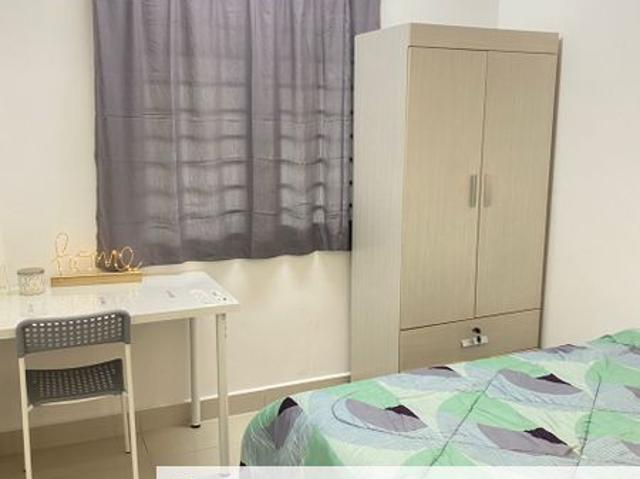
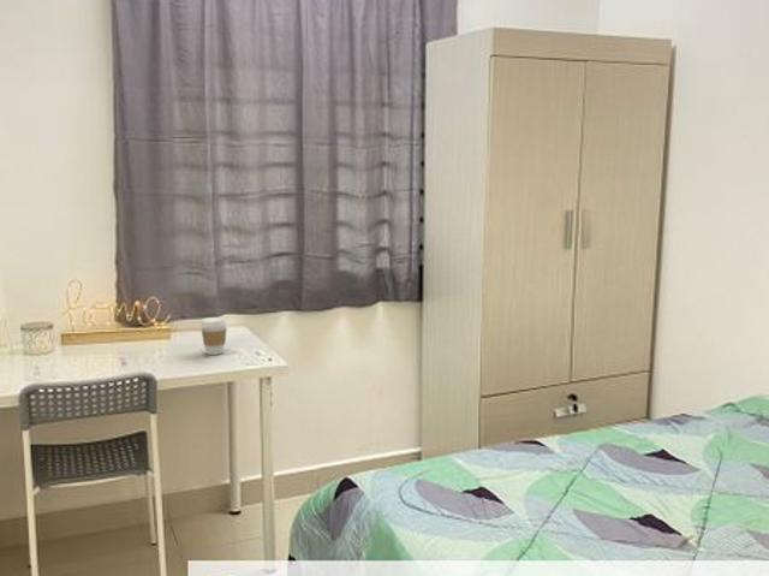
+ coffee cup (214, 334)
